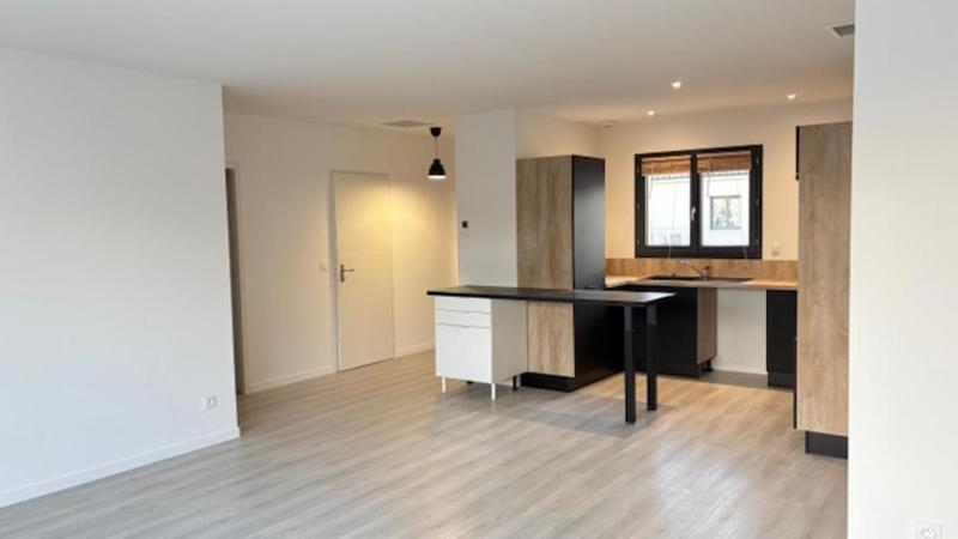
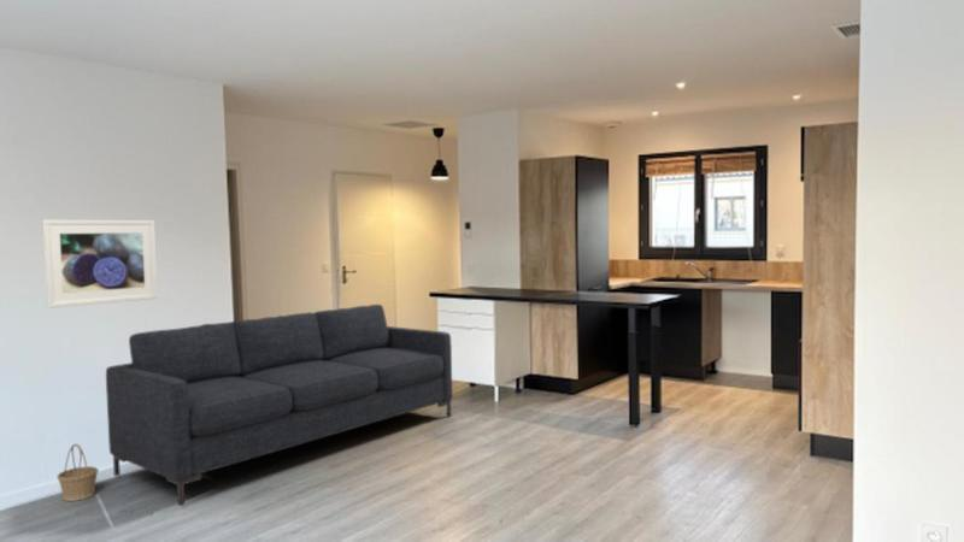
+ basket (77, 469)
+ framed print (104, 261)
+ sofa (301, 381)
